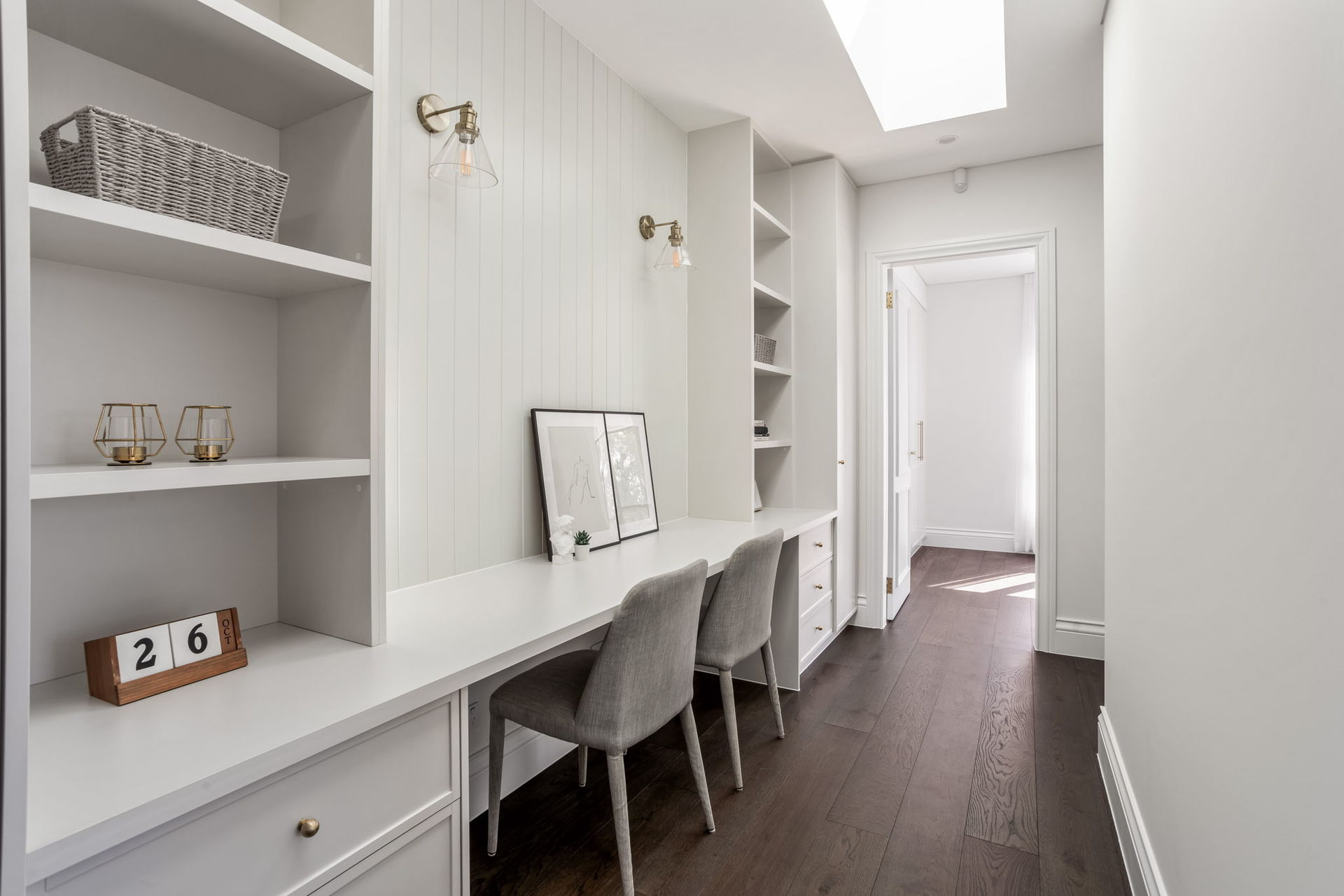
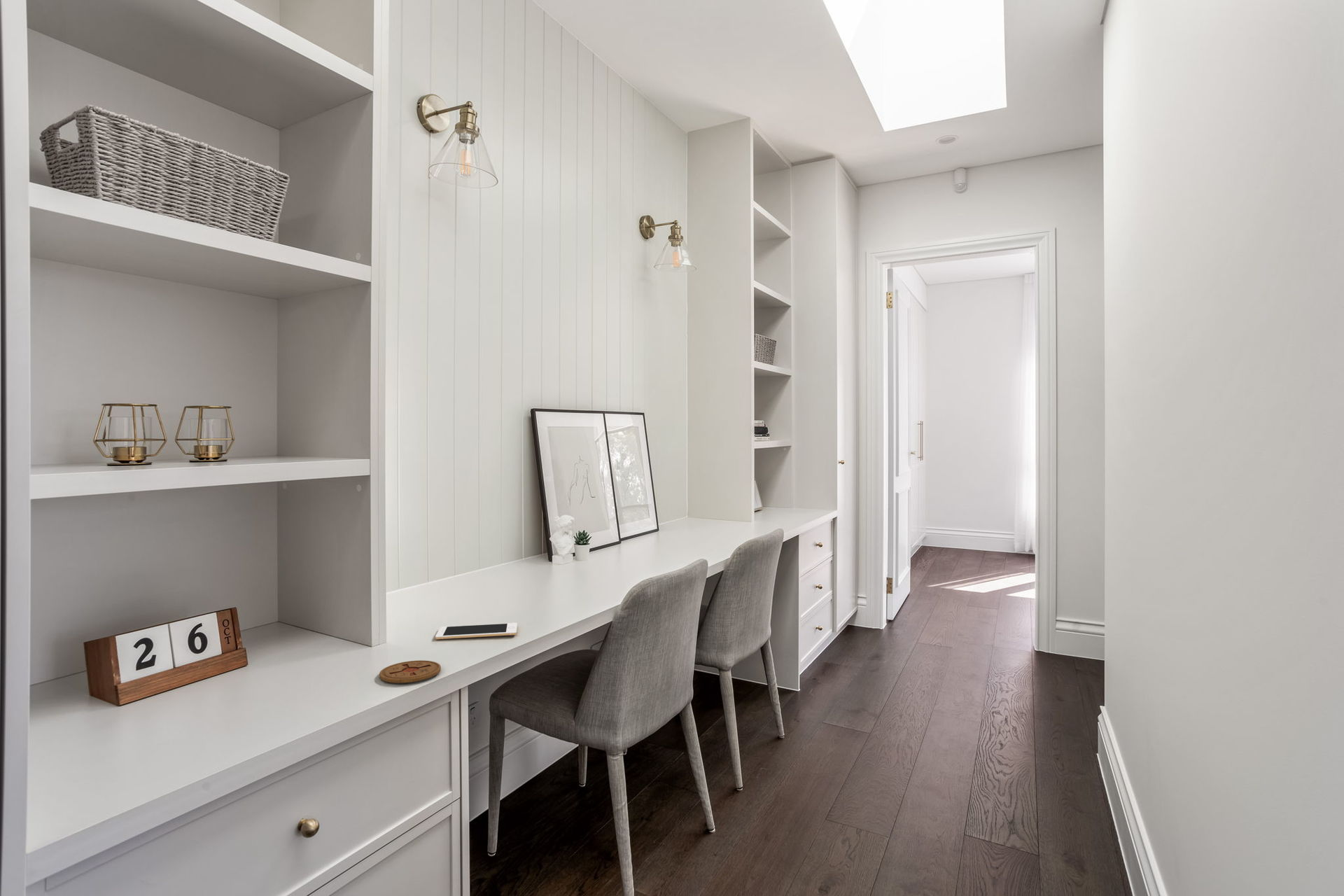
+ coaster (410, 671)
+ cell phone (477, 631)
